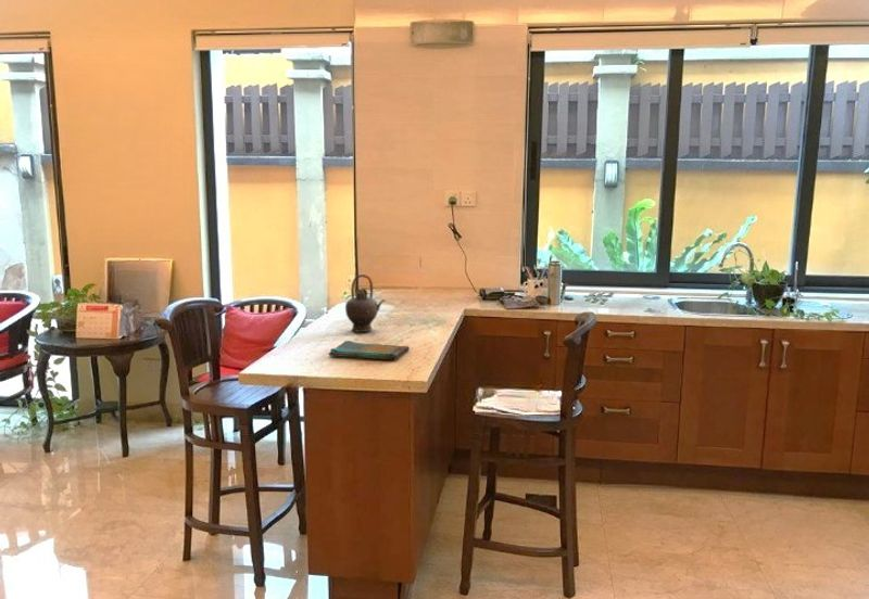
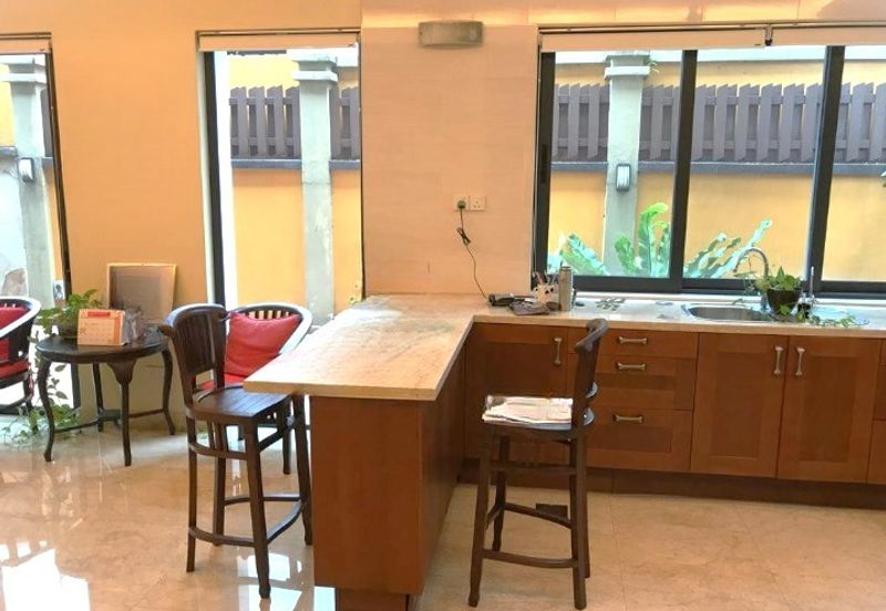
- dish towel (369, 349)
- teapot (365, 303)
